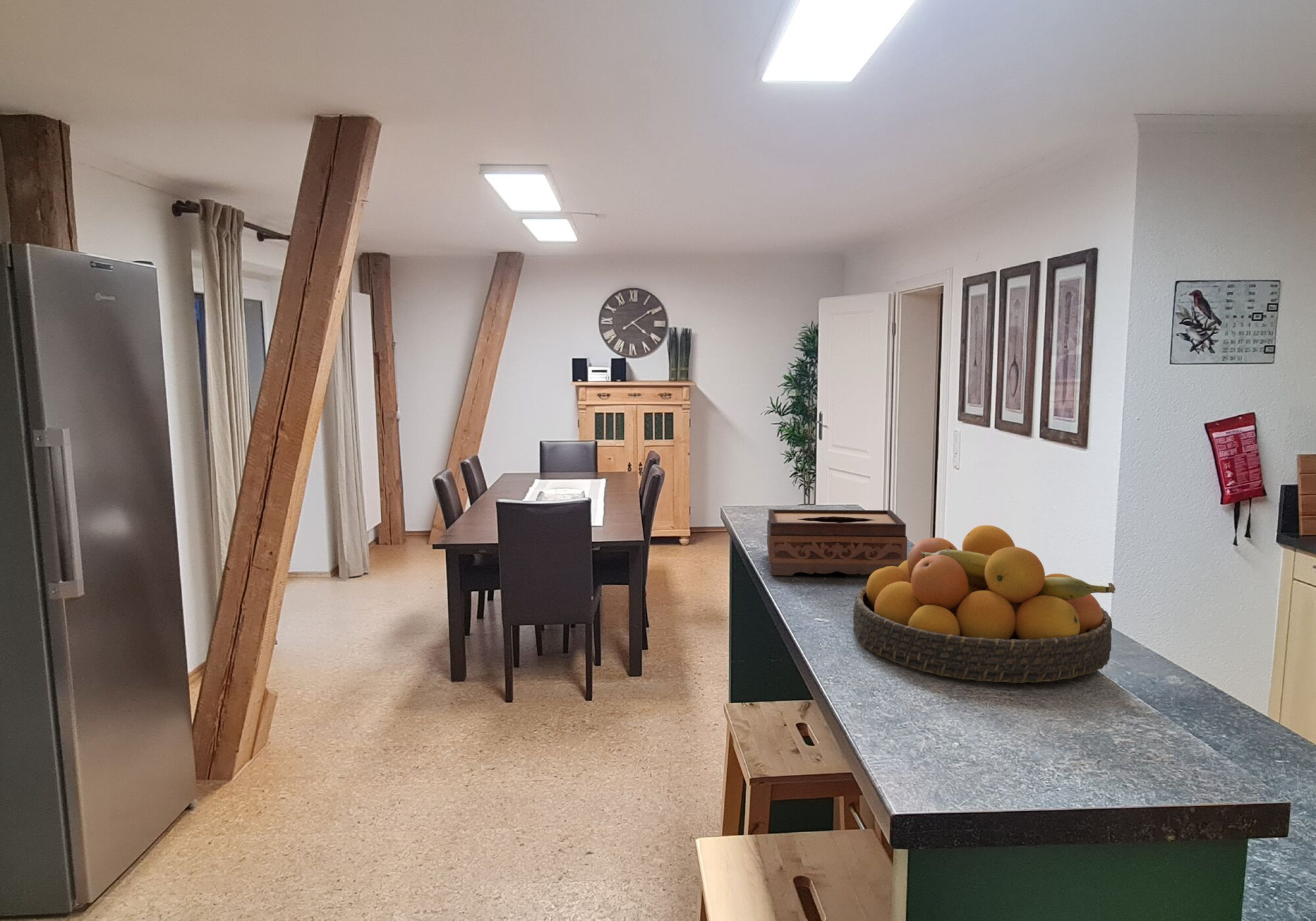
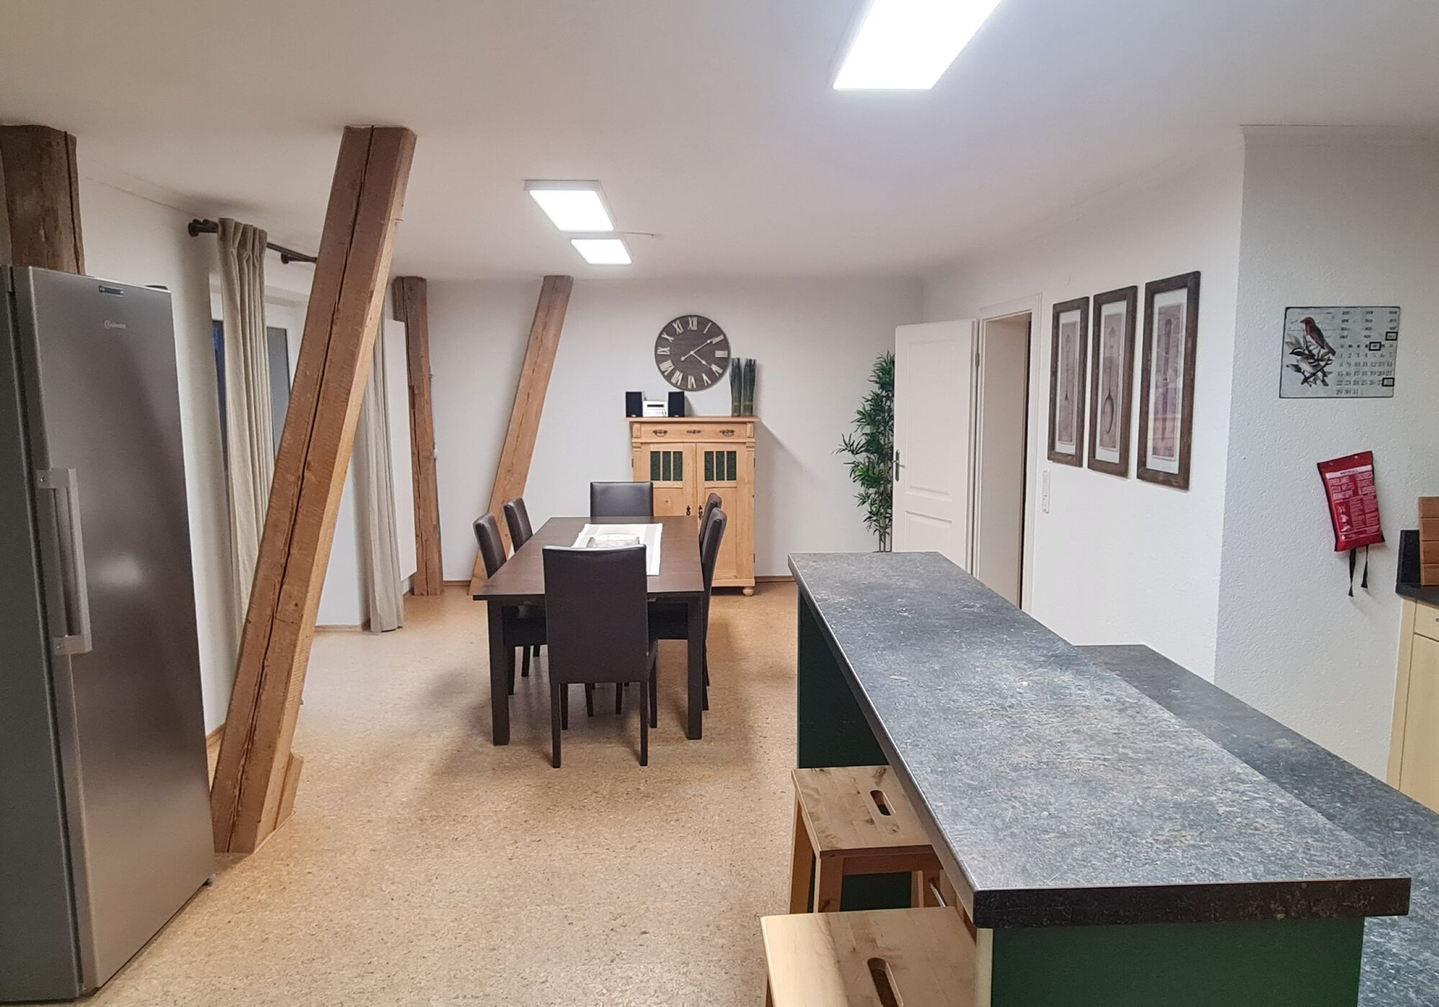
- tissue box (832, 541)
- fruit bowl (976, 589)
